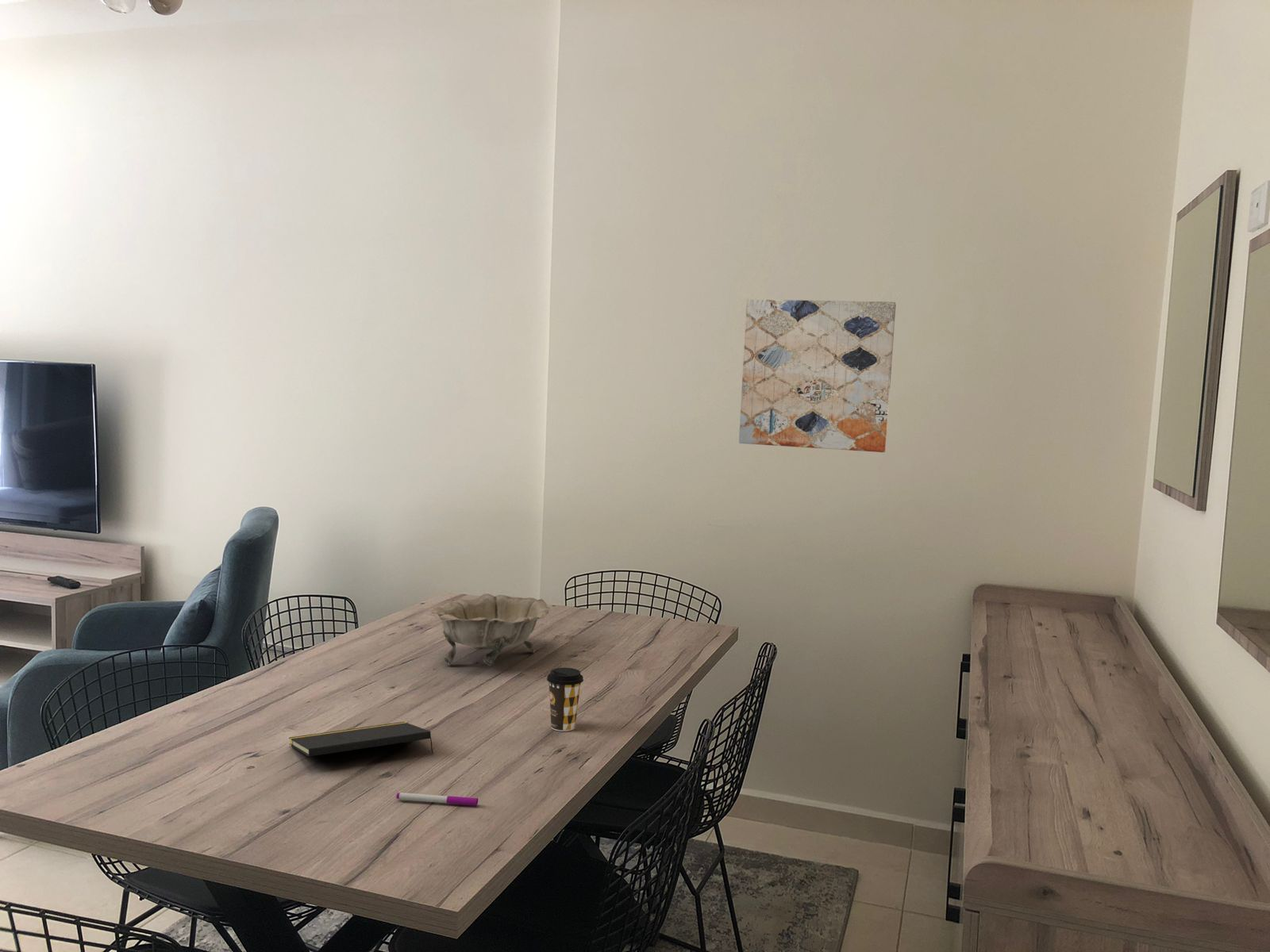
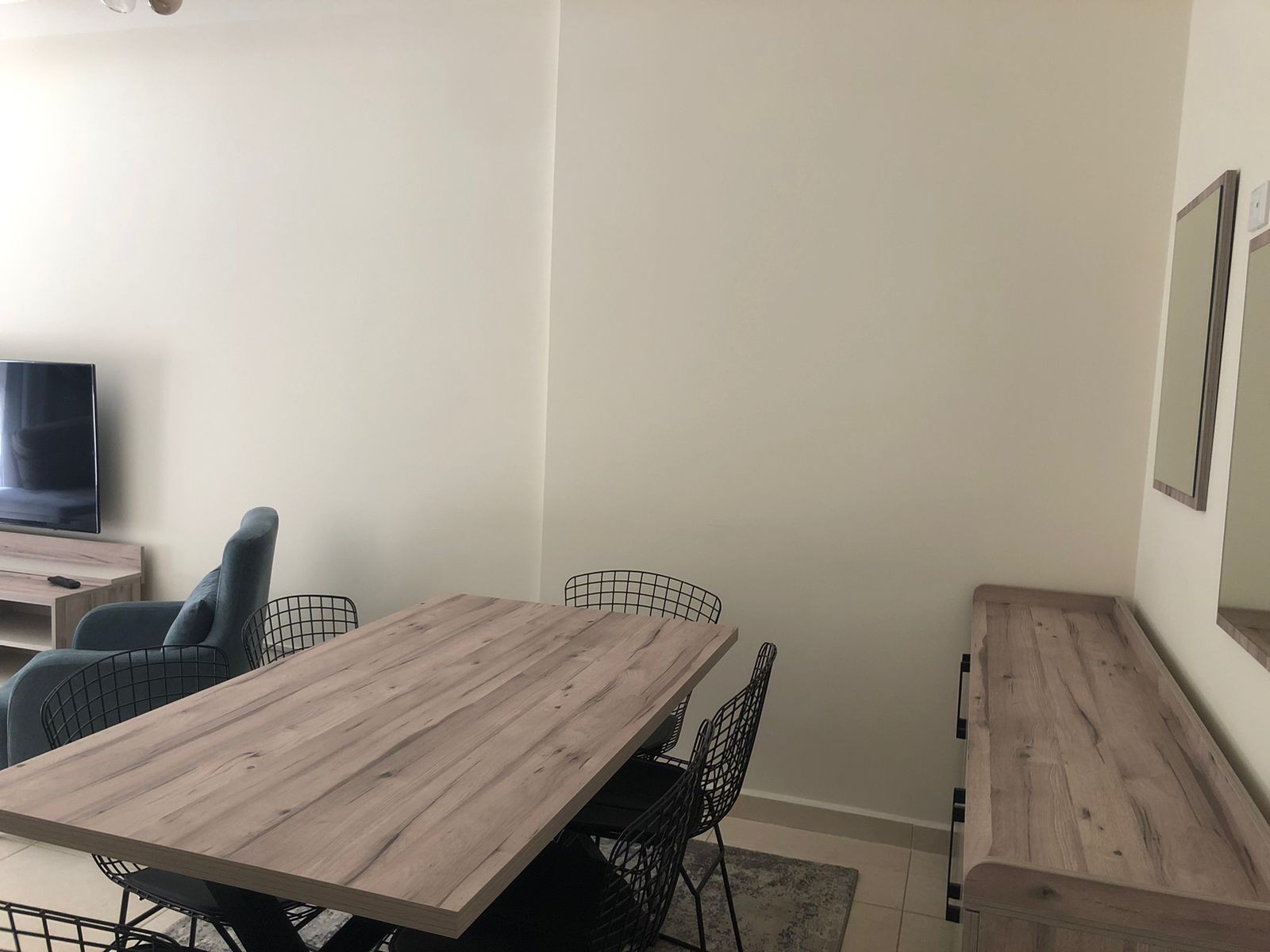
- coffee cup (564, 699)
- notepad (359, 738)
- wall art (815, 374)
- pen (437, 798)
- decorative bowl (490, 630)
